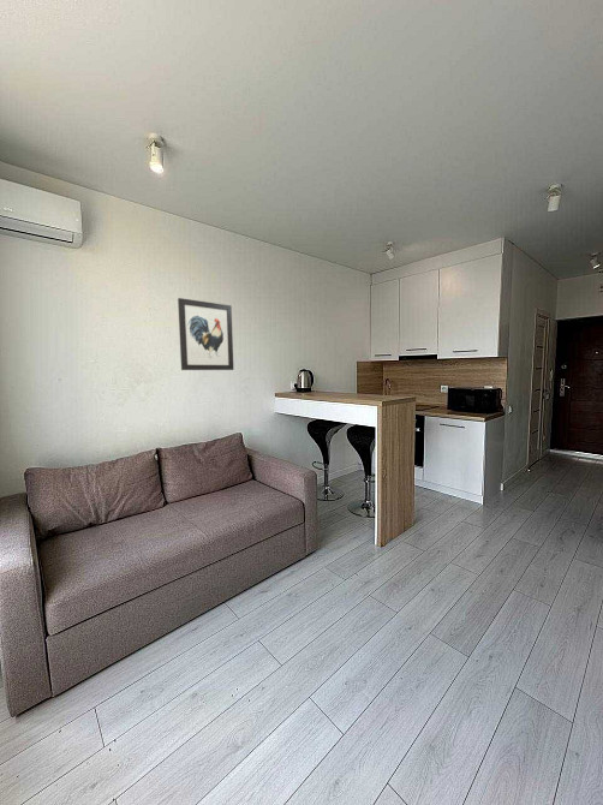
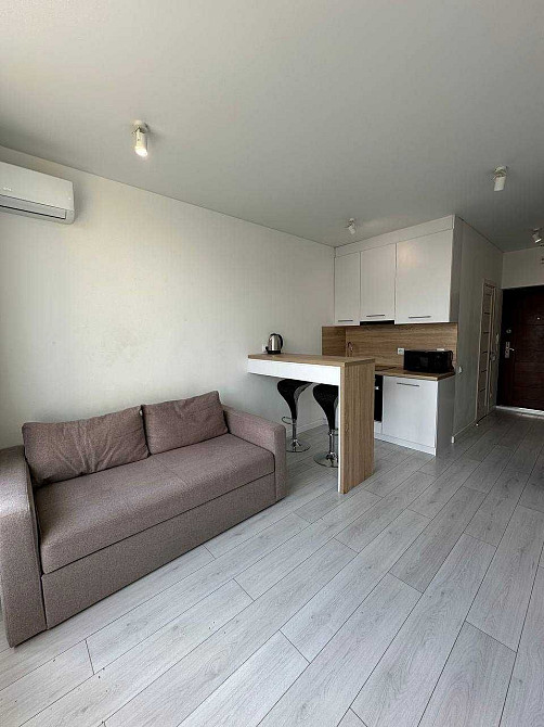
- wall art (207, 336)
